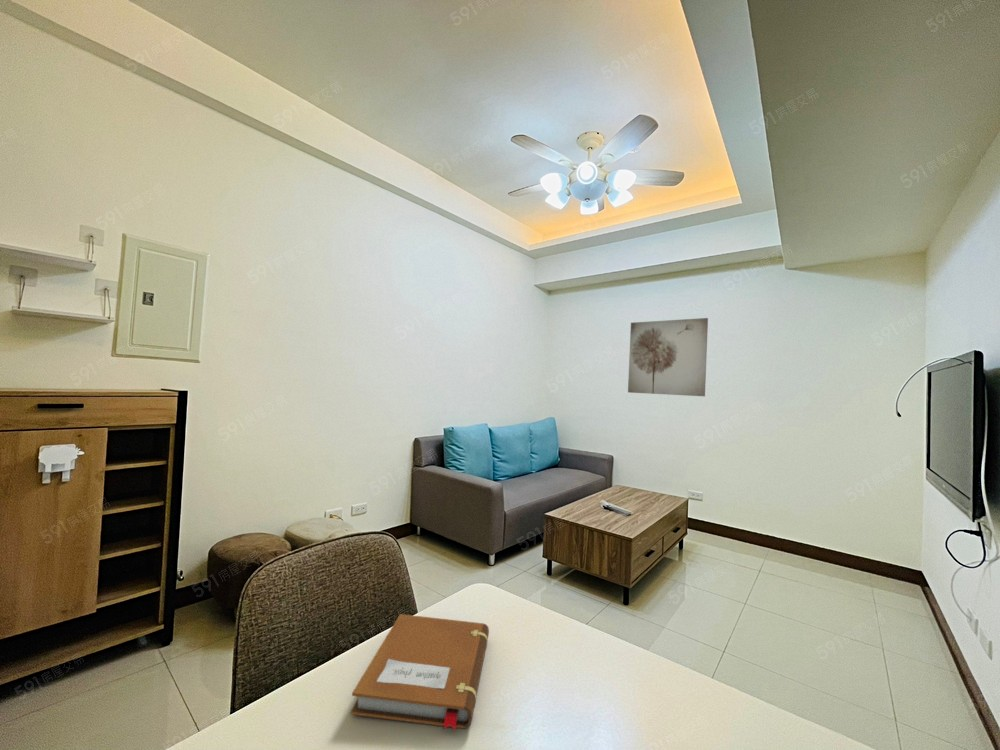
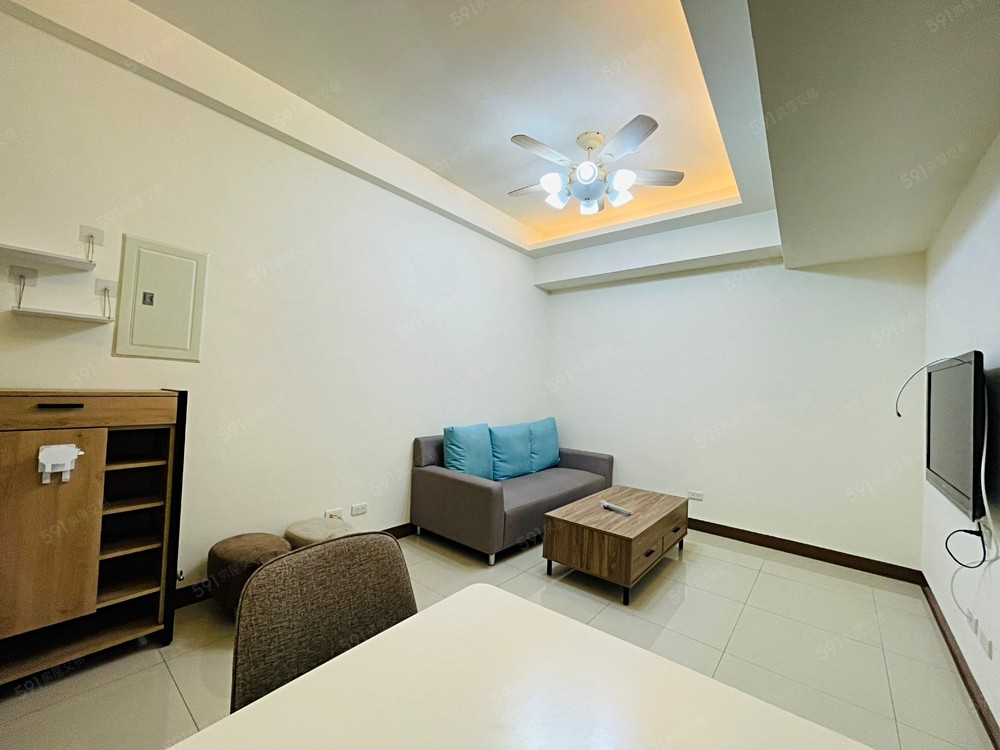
- notebook (429, 665)
- wall art (665, 357)
